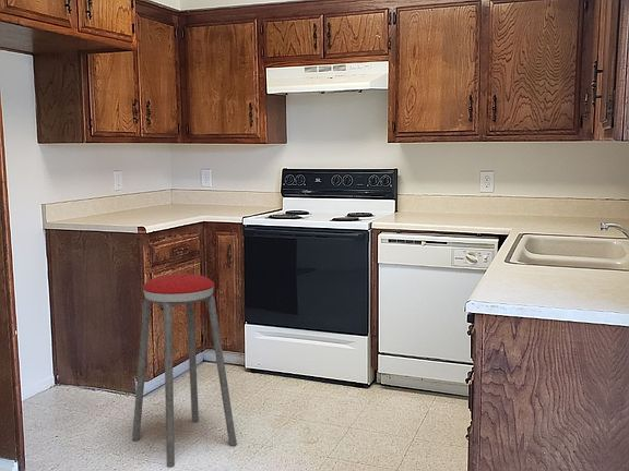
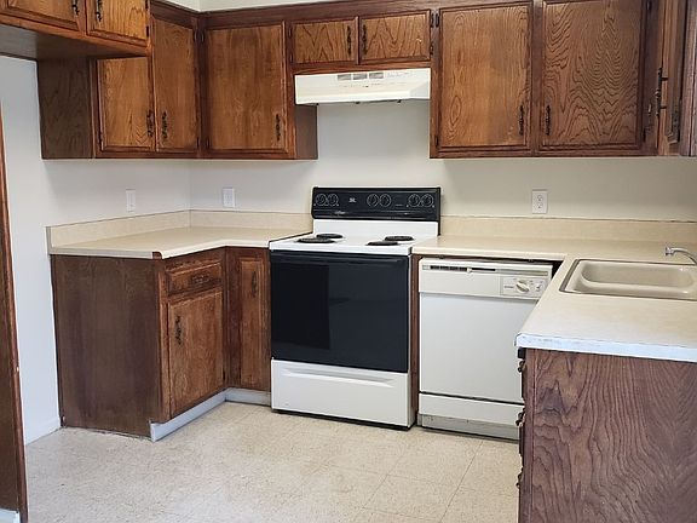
- music stool (189, 361)
